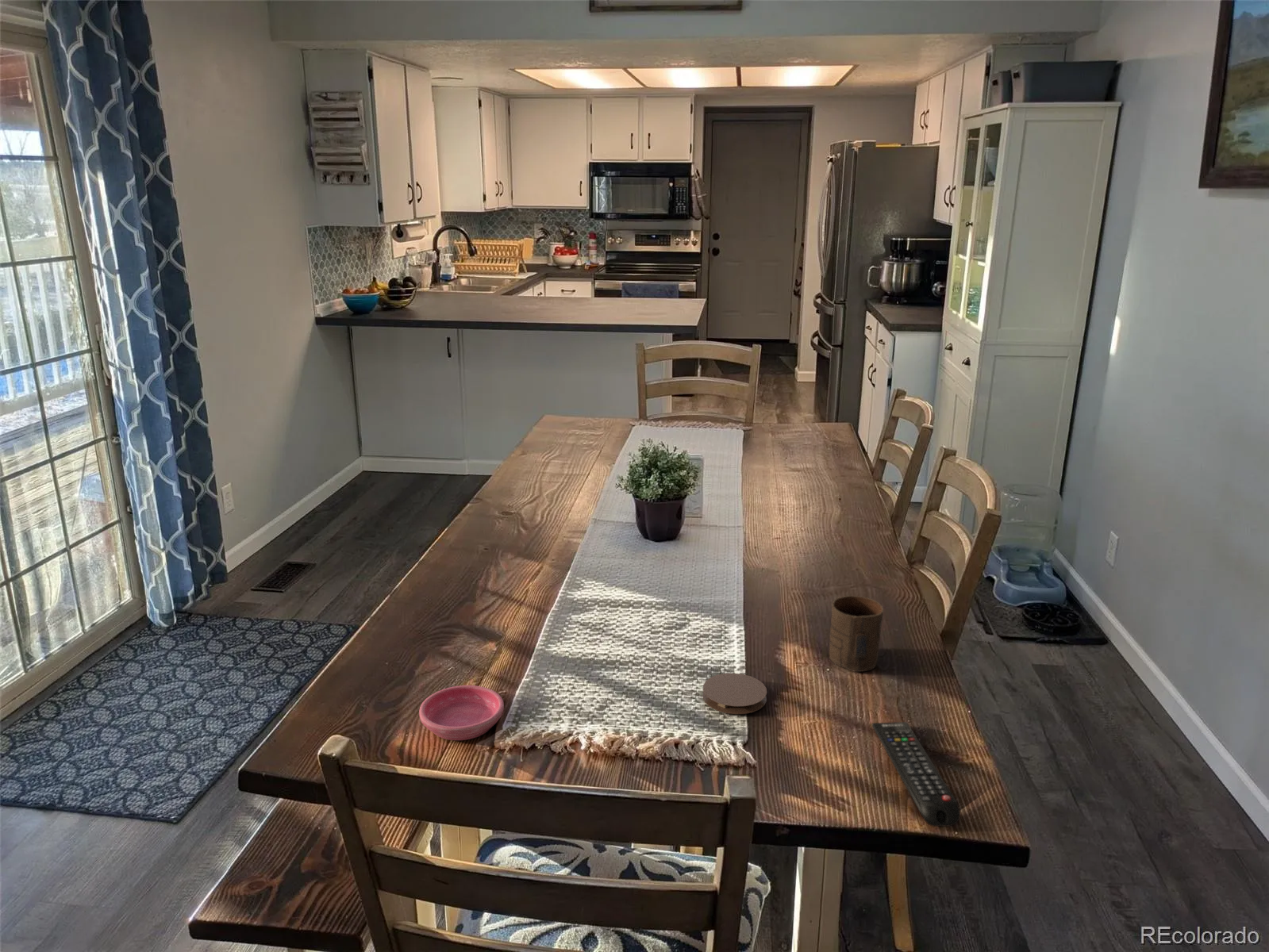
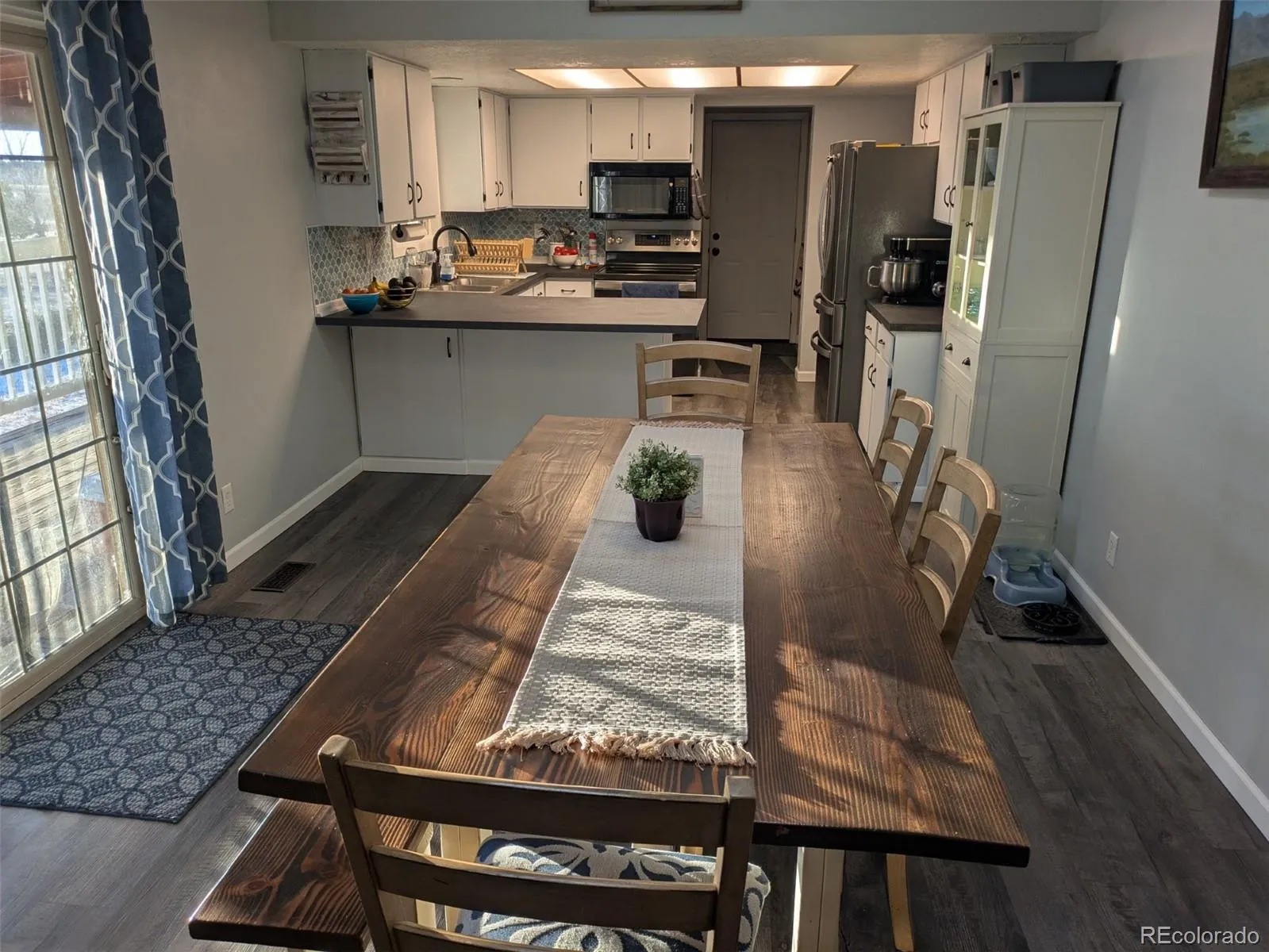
- coaster (734, 693)
- cup (856, 633)
- saucer (462, 714)
- remote control (912, 766)
